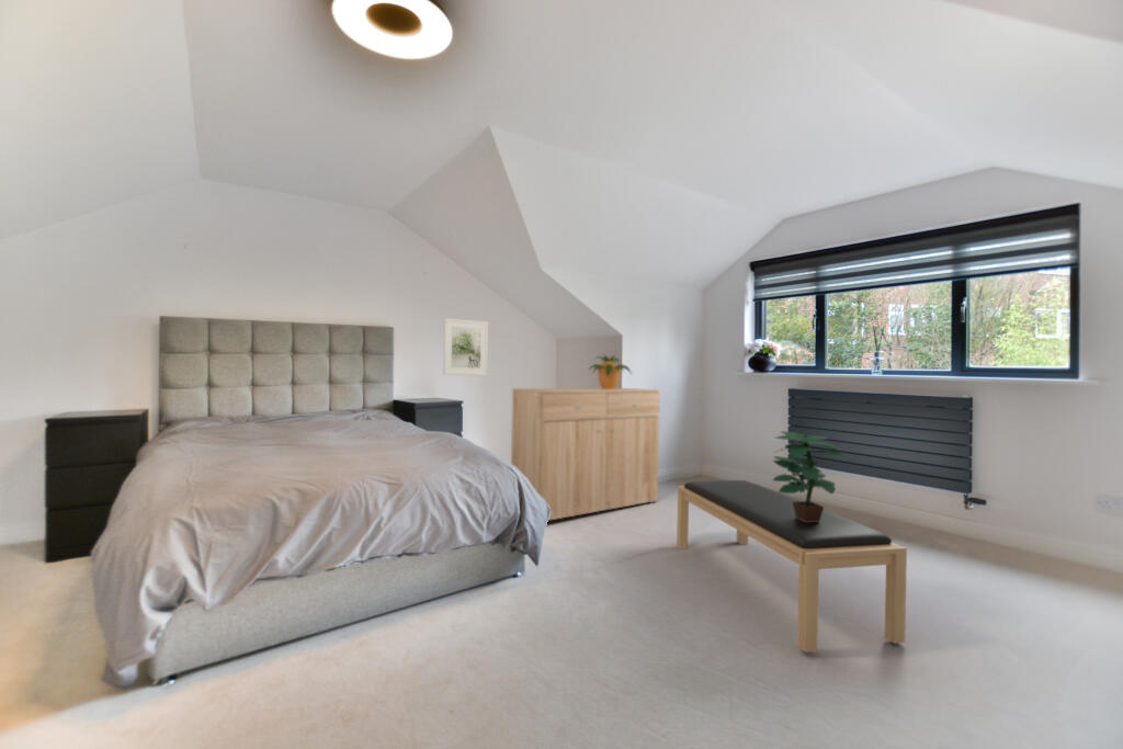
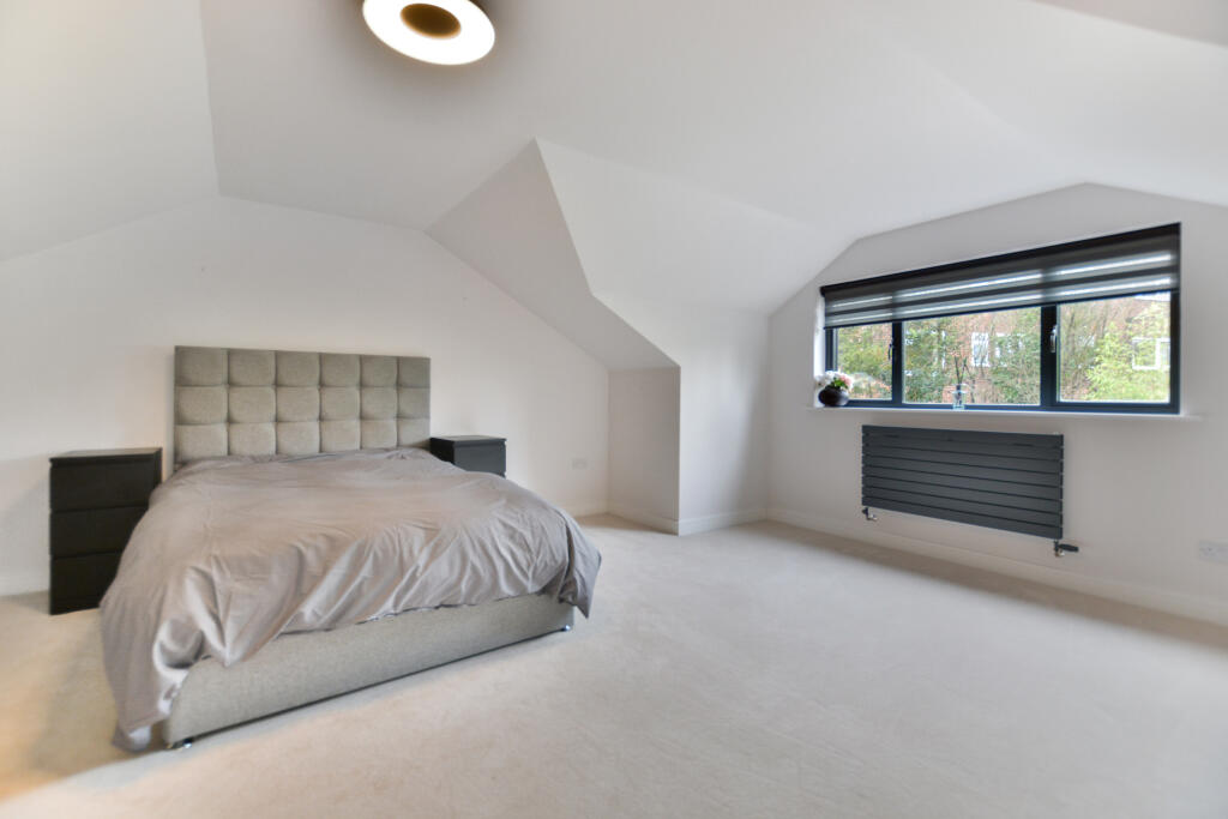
- potted plant (805, 476)
- bench (768, 543)
- potted plant (606, 371)
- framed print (466, 348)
- dresser (588, 447)
